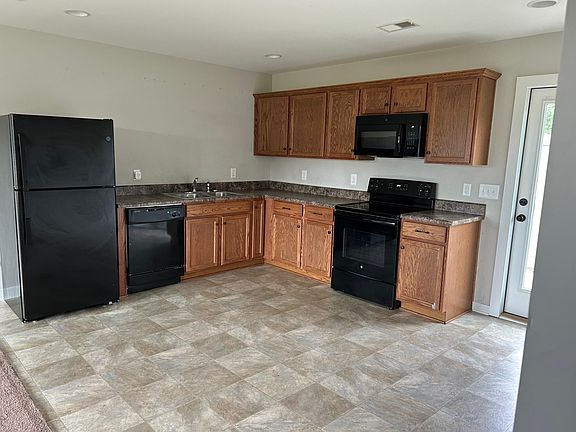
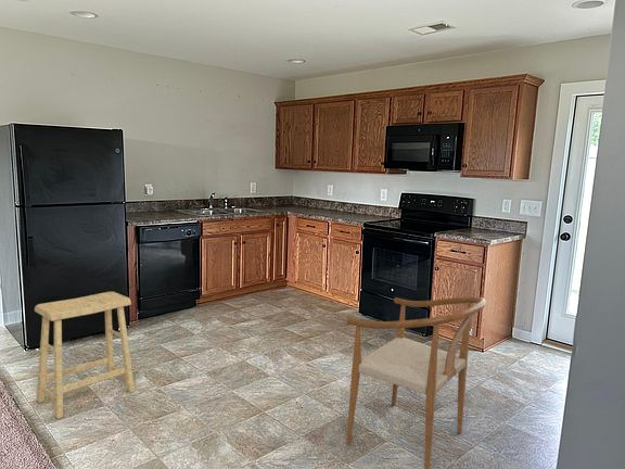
+ stool (91, 362)
+ chair (419, 368)
